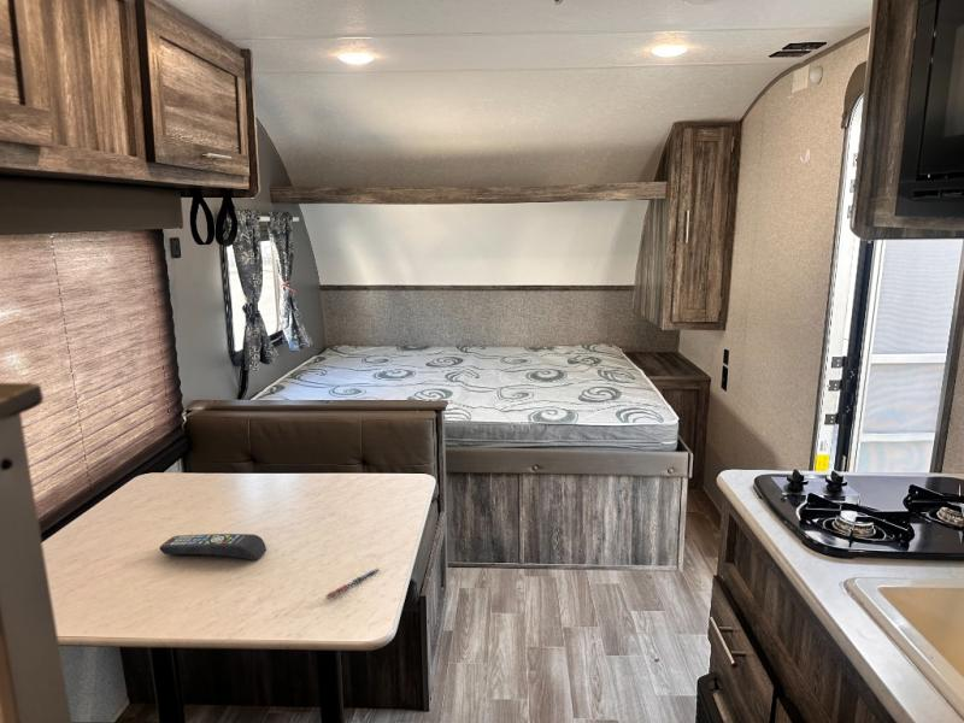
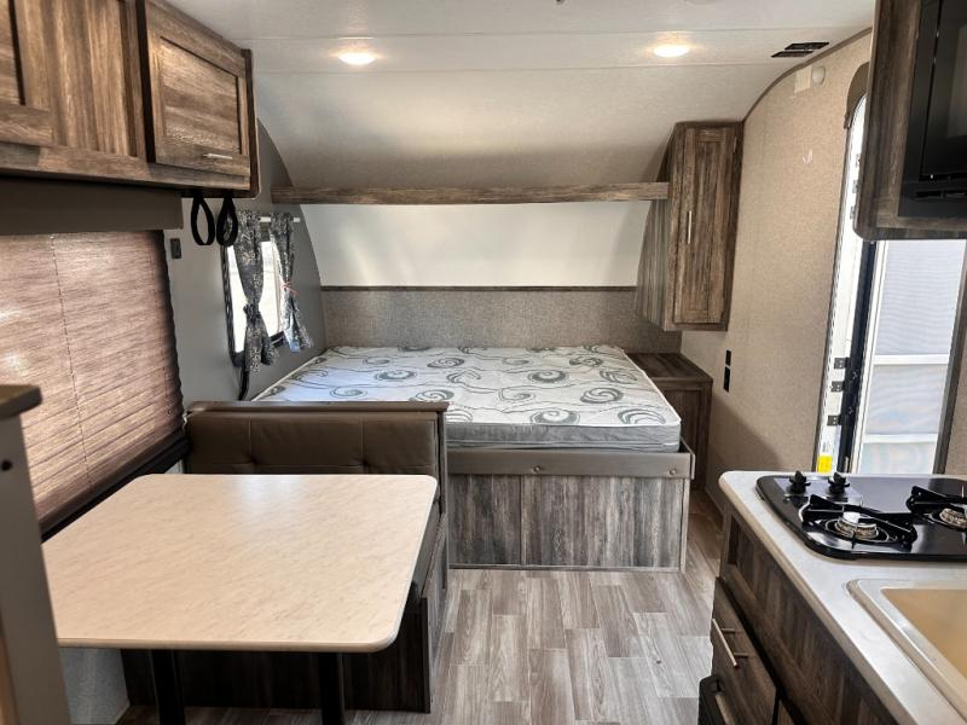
- remote control (213, 545)
- pen (353, 581)
